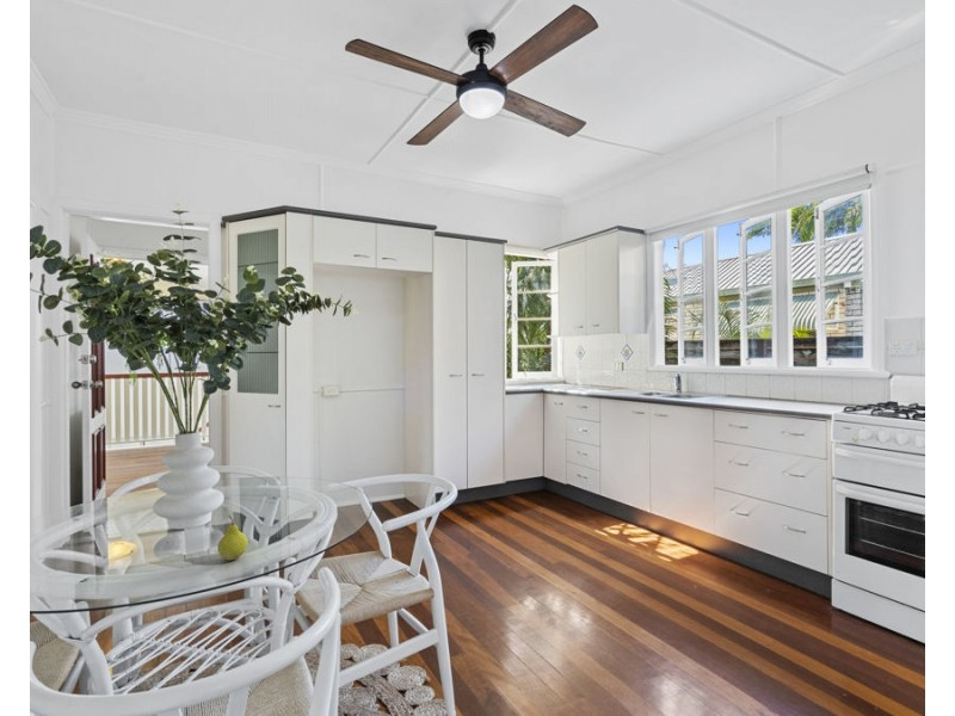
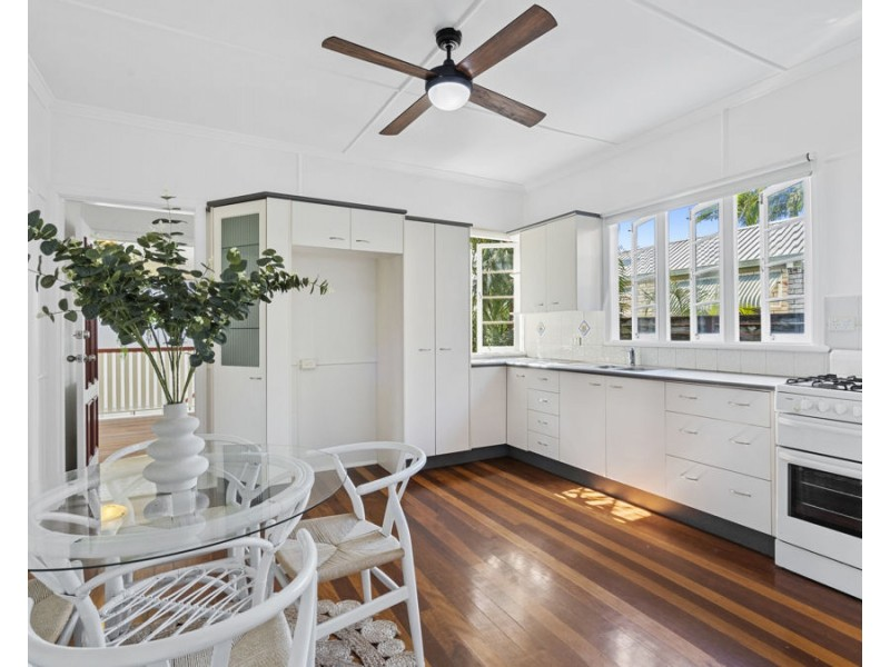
- fruit (233, 535)
